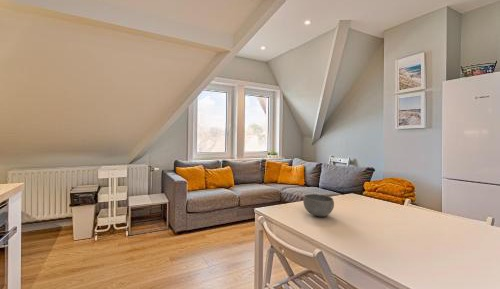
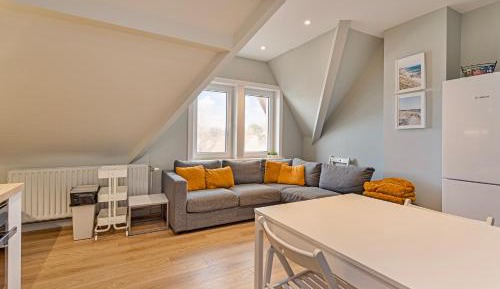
- bowl (318, 205)
